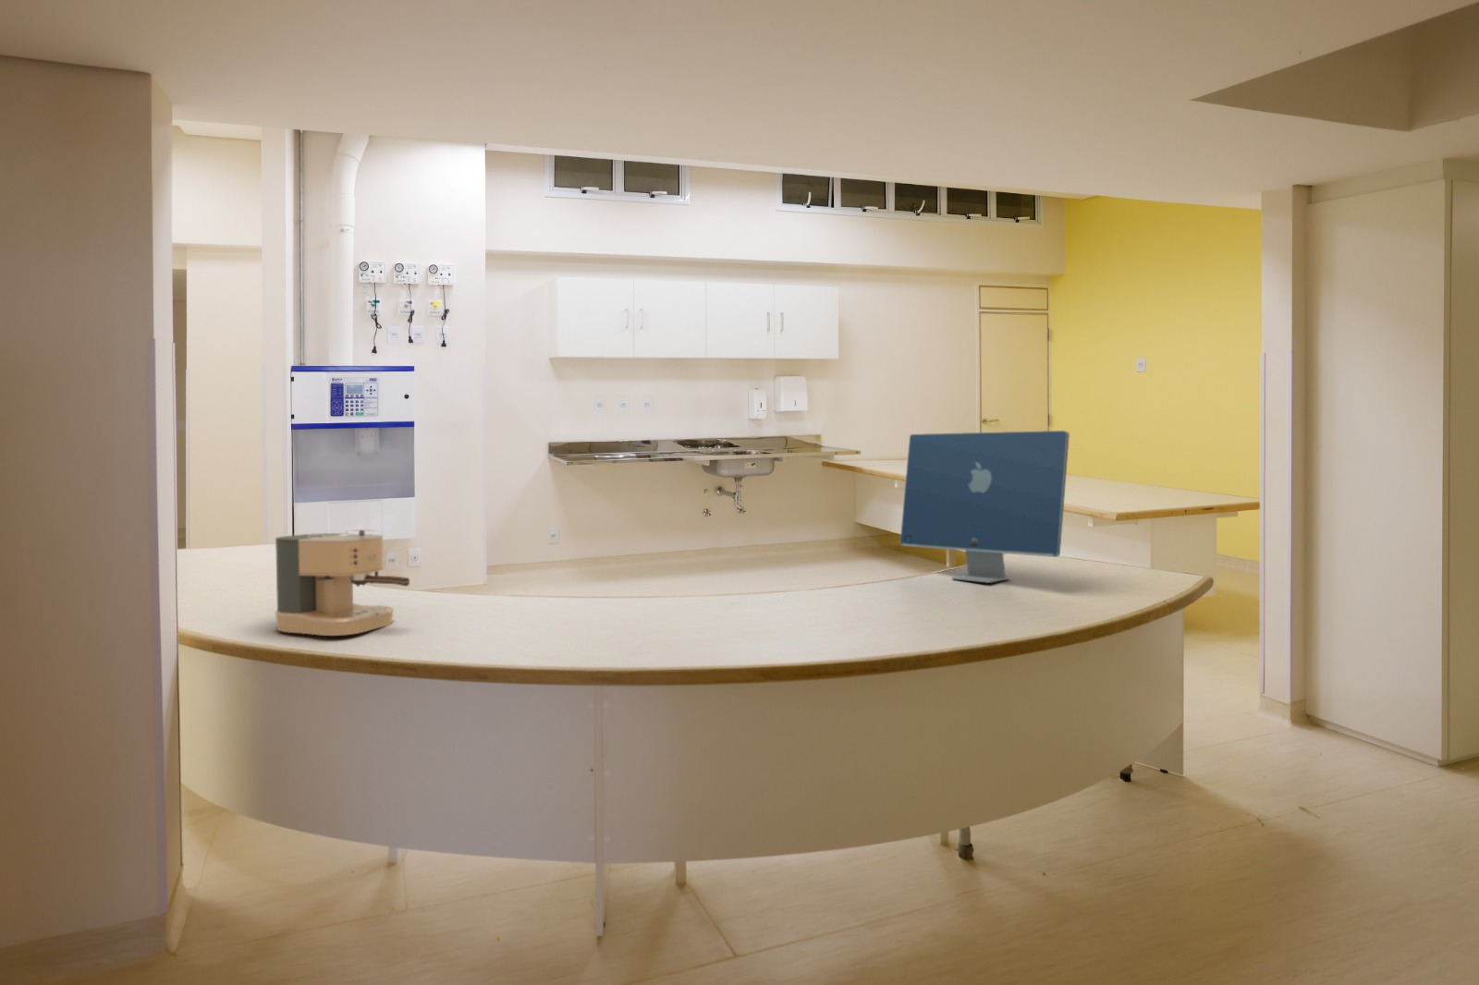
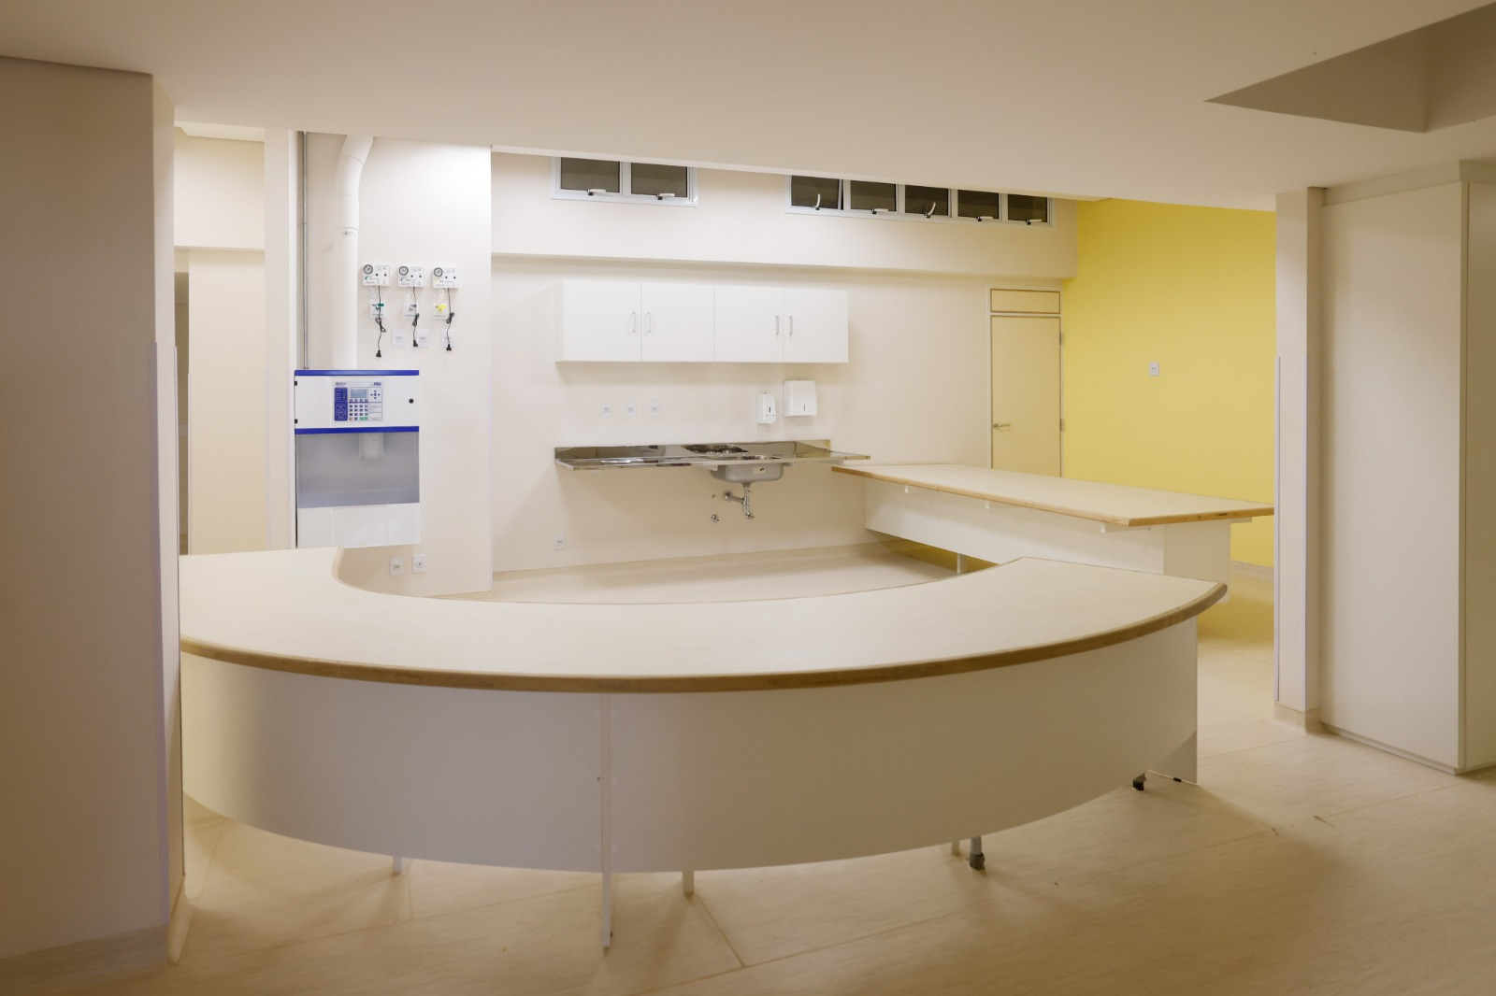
- coffee maker (345, 578)
- computer monitor (981, 506)
